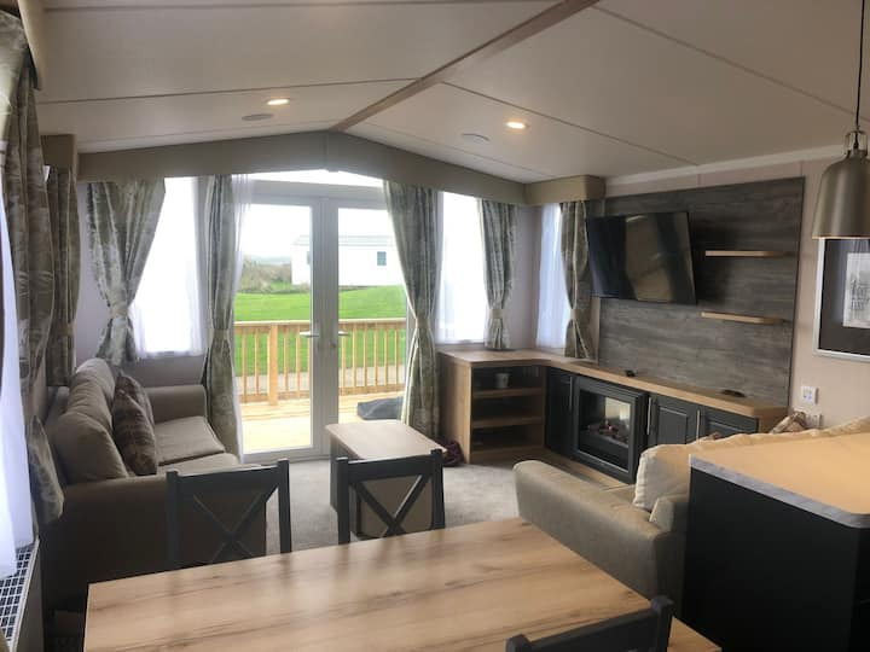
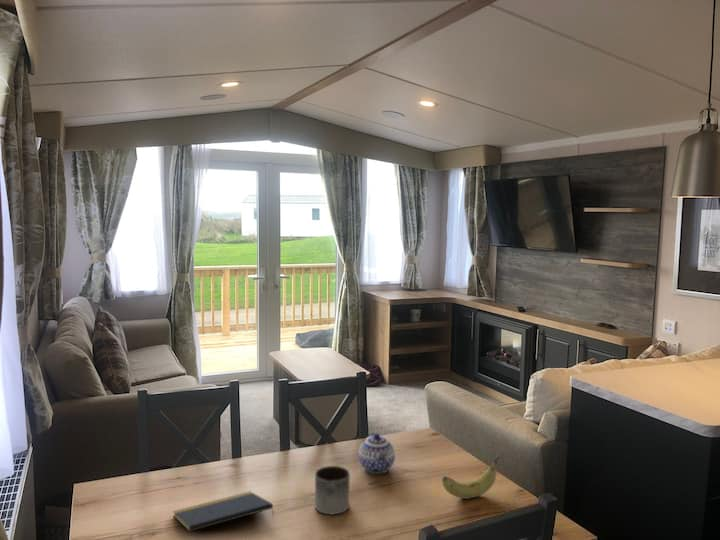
+ teapot (376, 451)
+ notepad (222, 510)
+ mug (330, 487)
+ fruit (471, 481)
